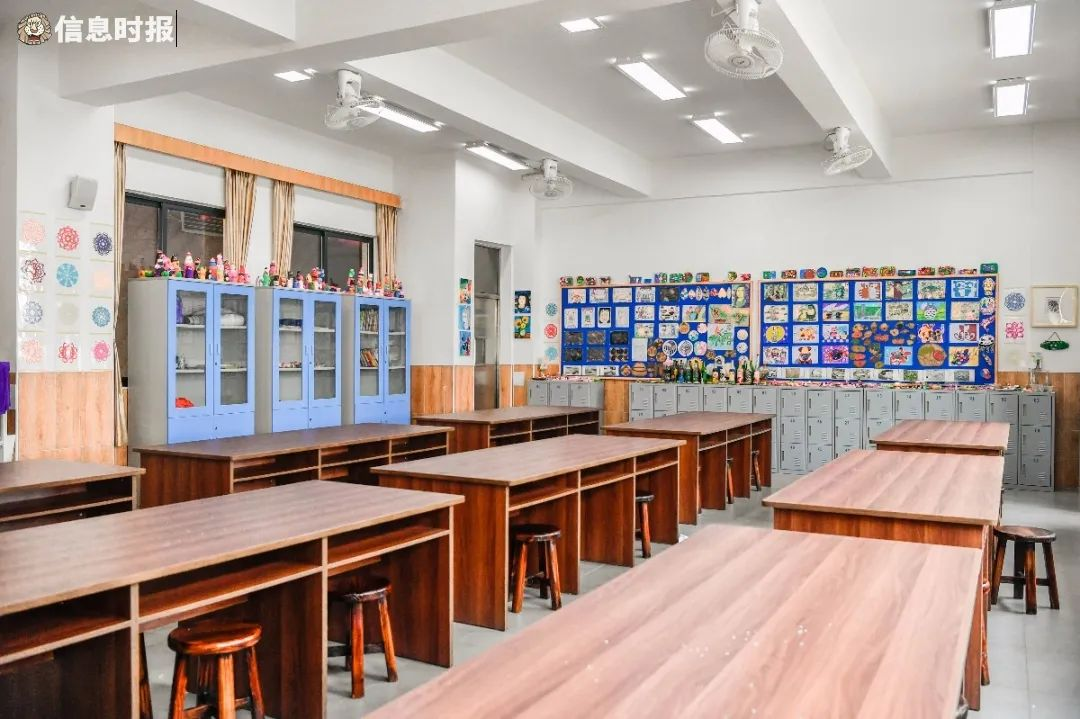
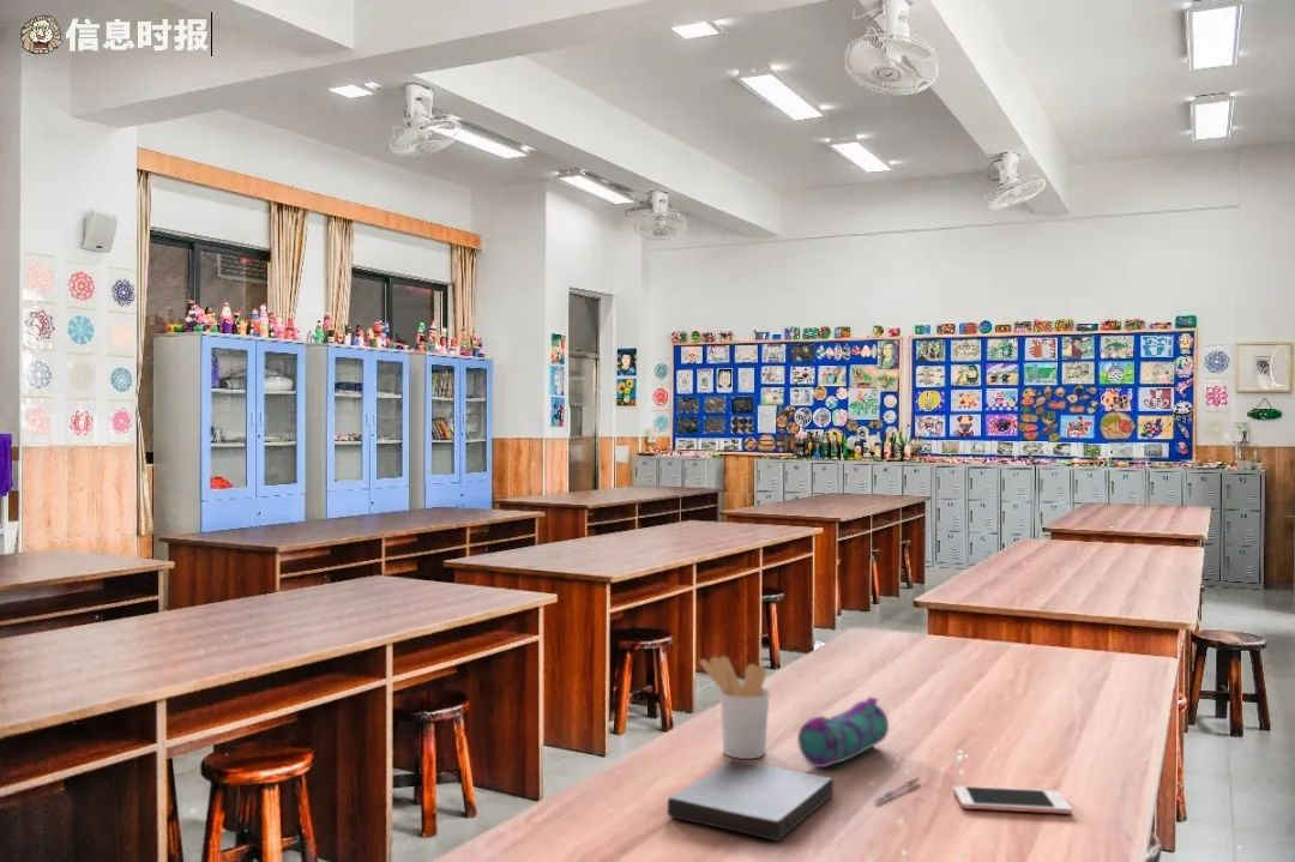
+ cell phone (1011, 800)
+ pen (897, 789)
+ book (753, 796)
+ pencil case (844, 731)
+ utensil holder (734, 704)
